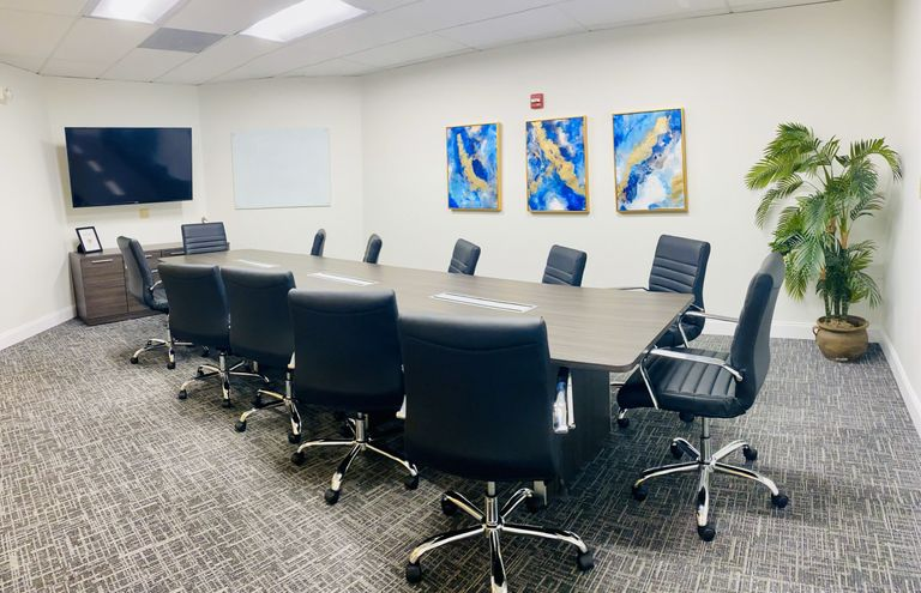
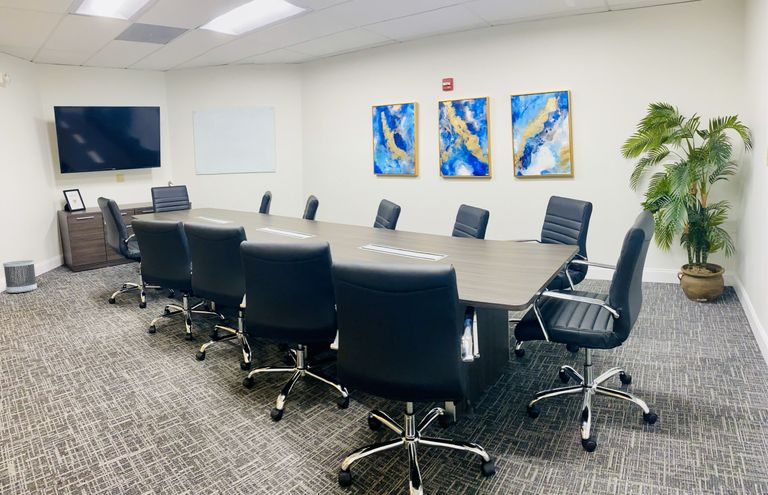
+ wastebasket (19, 276)
